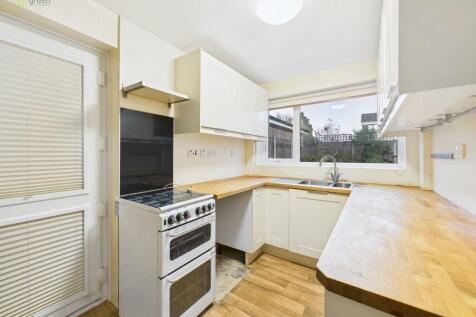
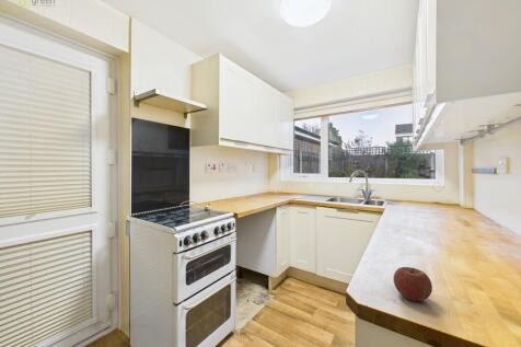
+ apple (412, 281)
